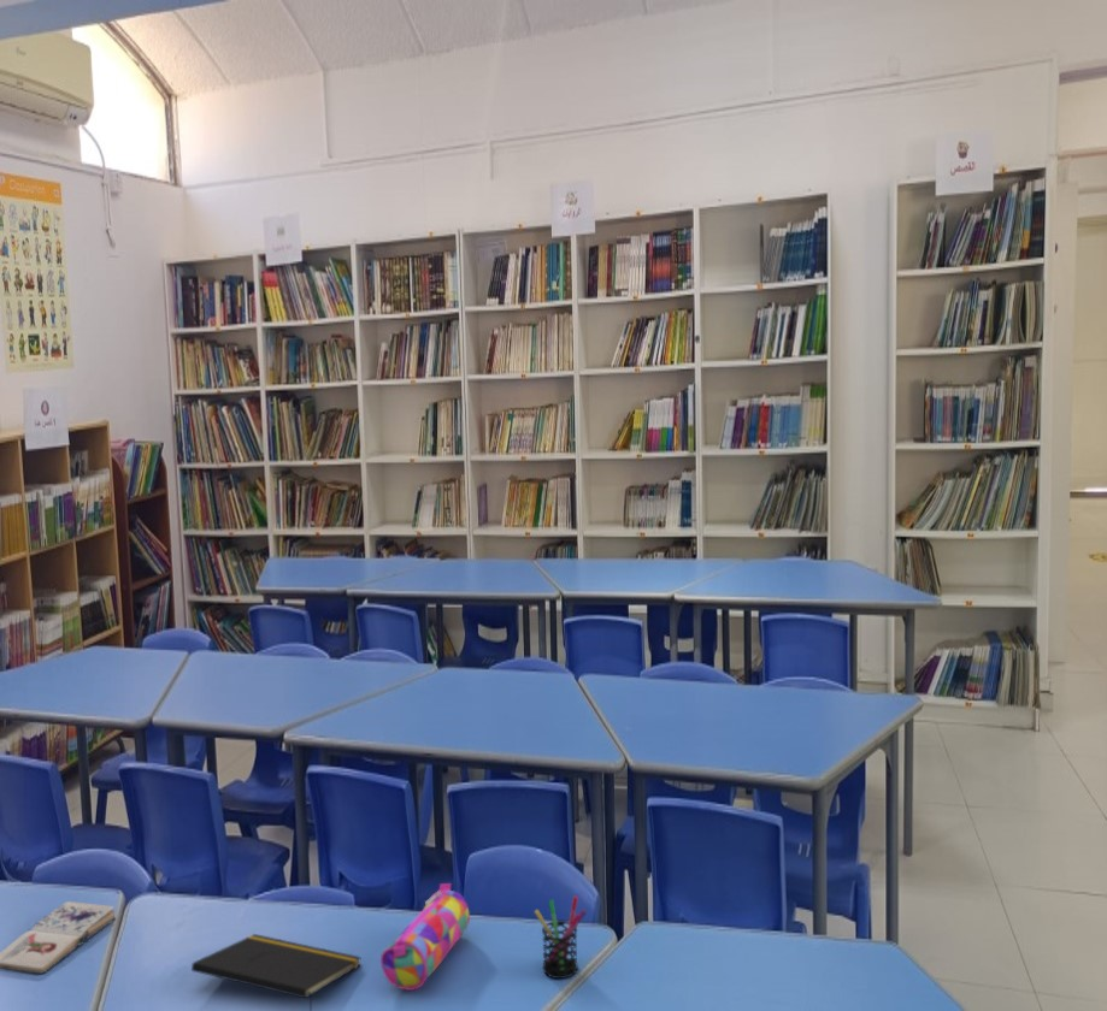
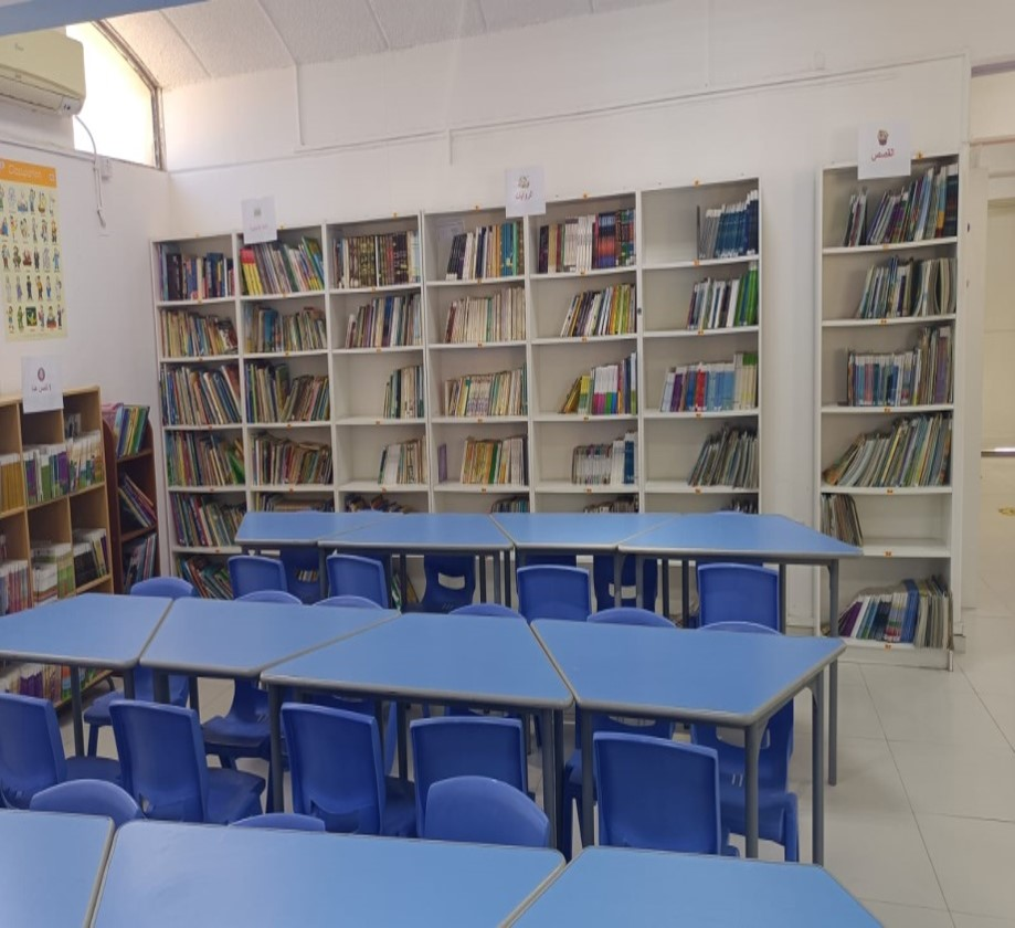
- pencil case (426, 935)
- paperback book (59, 930)
- notepad (277, 964)
- pen holder (560, 932)
